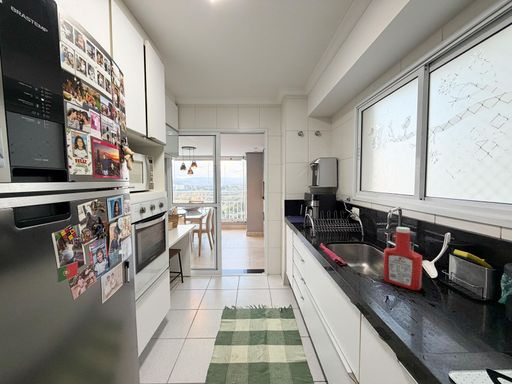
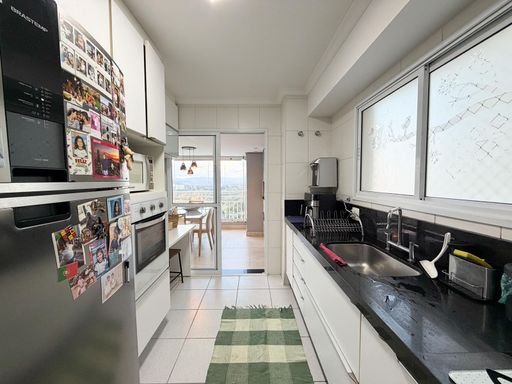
- soap bottle (402, 255)
